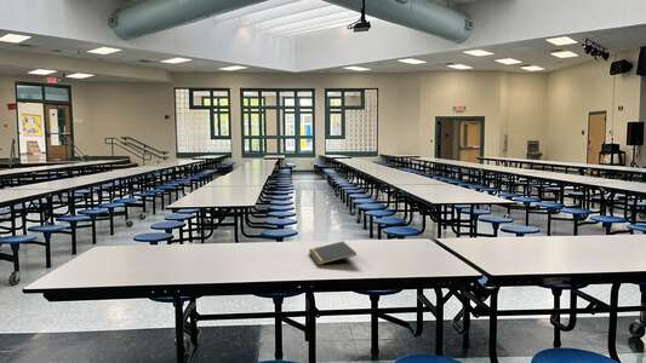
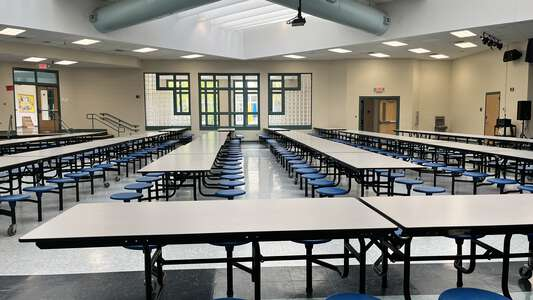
- notepad (331, 252)
